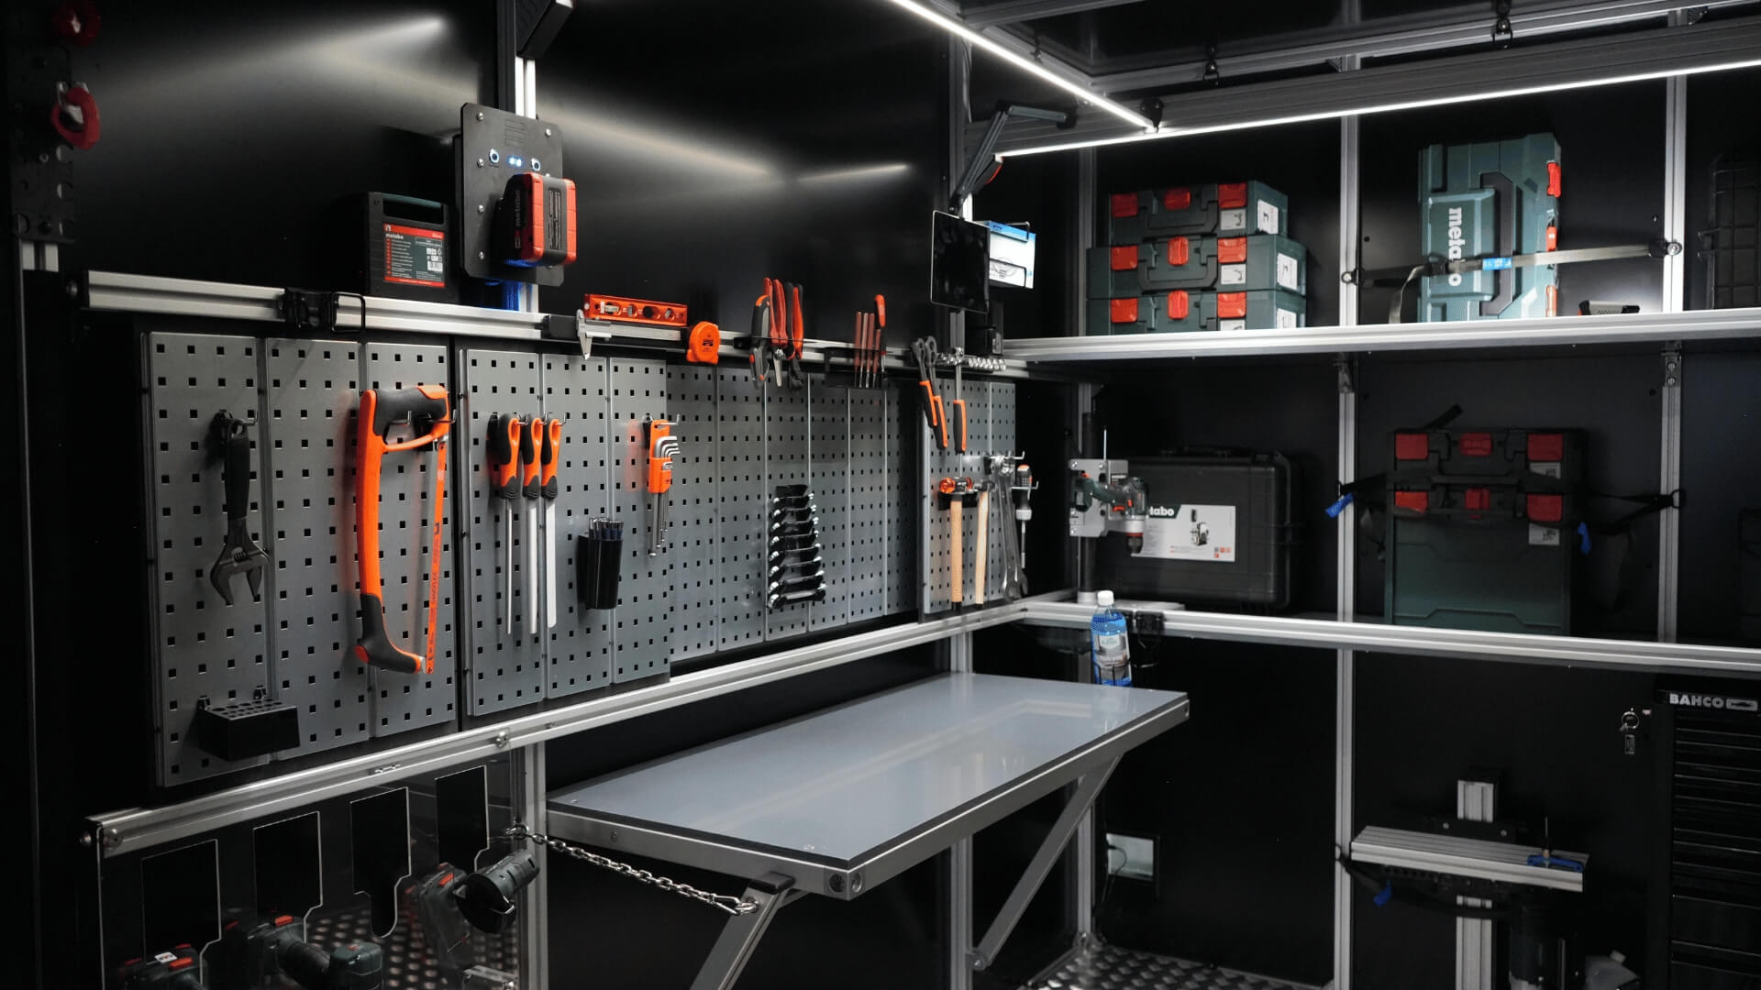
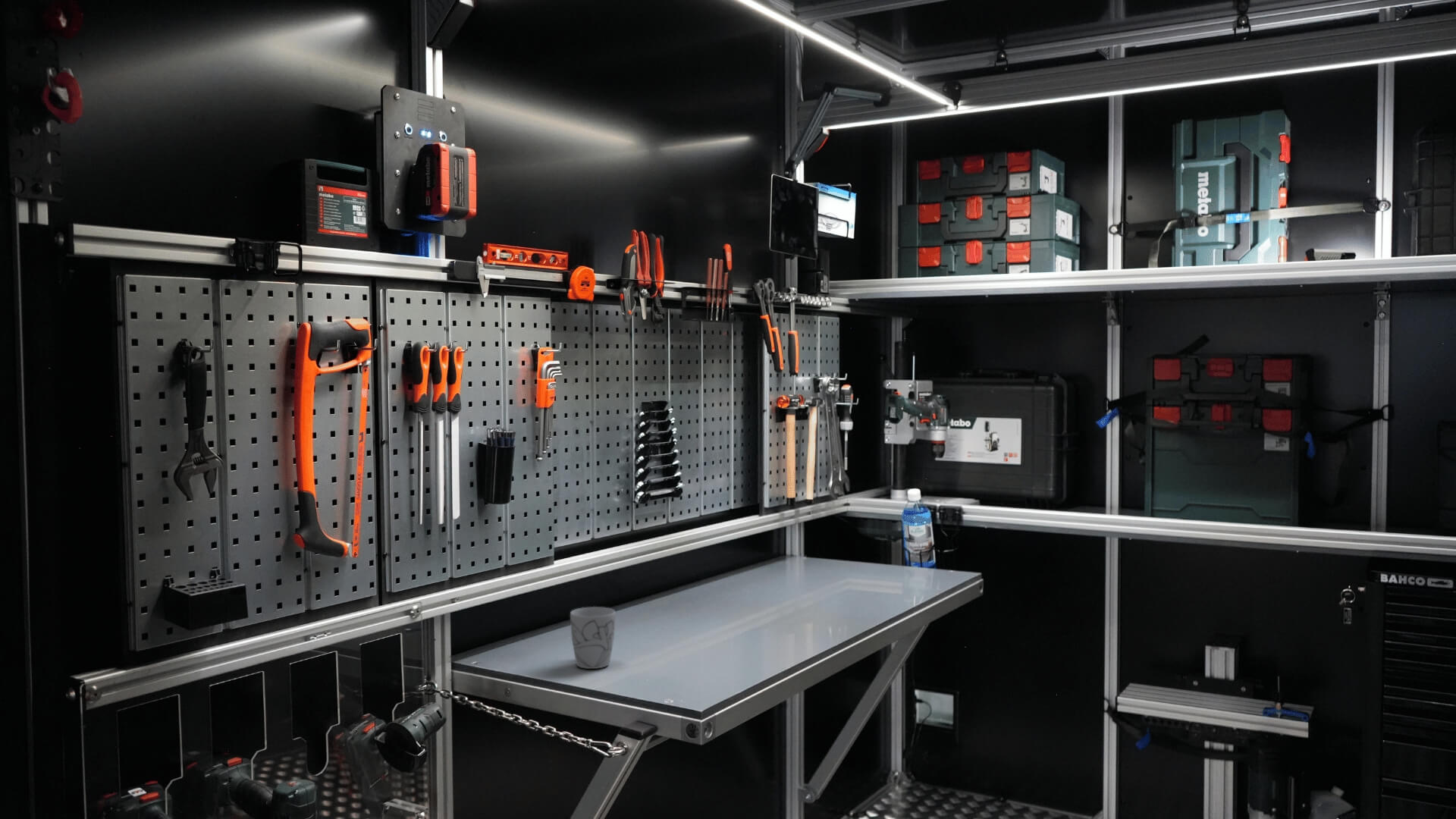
+ mug (592, 635)
